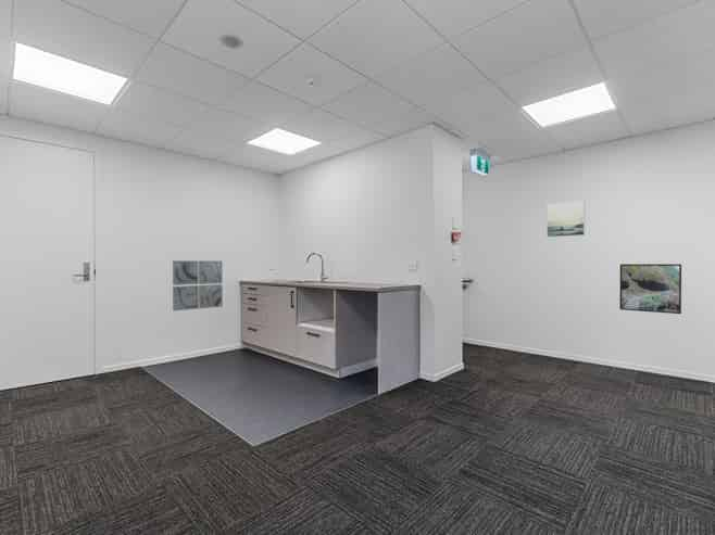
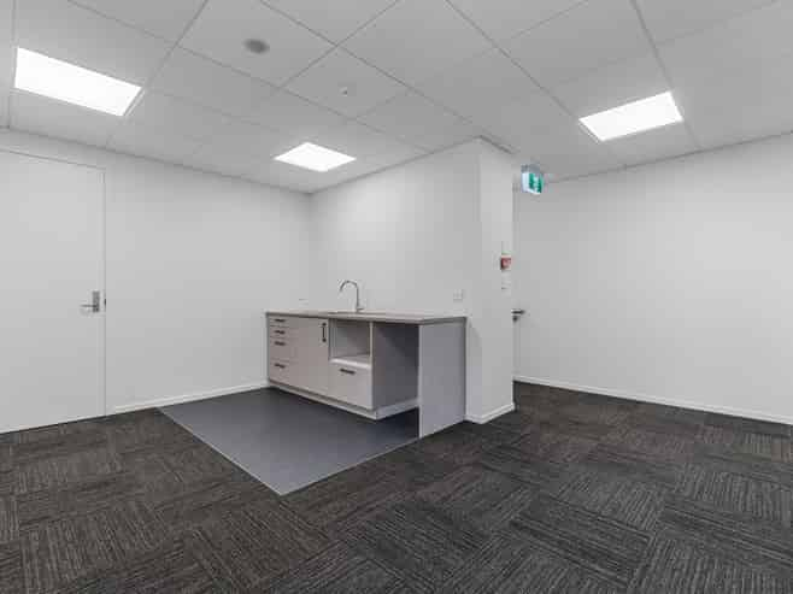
- wall art (198, 283)
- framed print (565, 219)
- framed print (649, 288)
